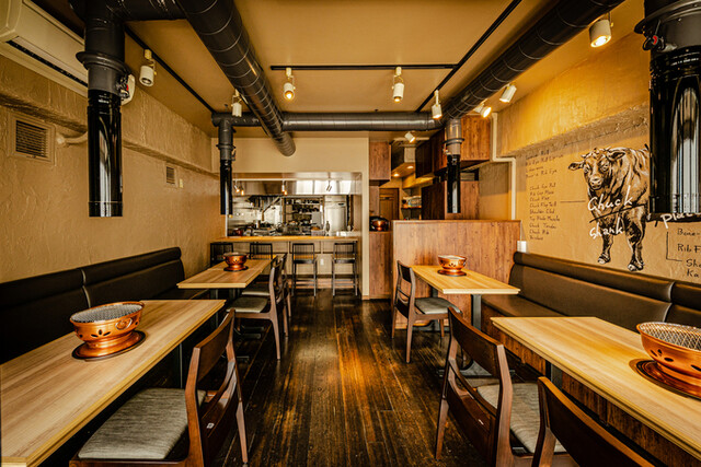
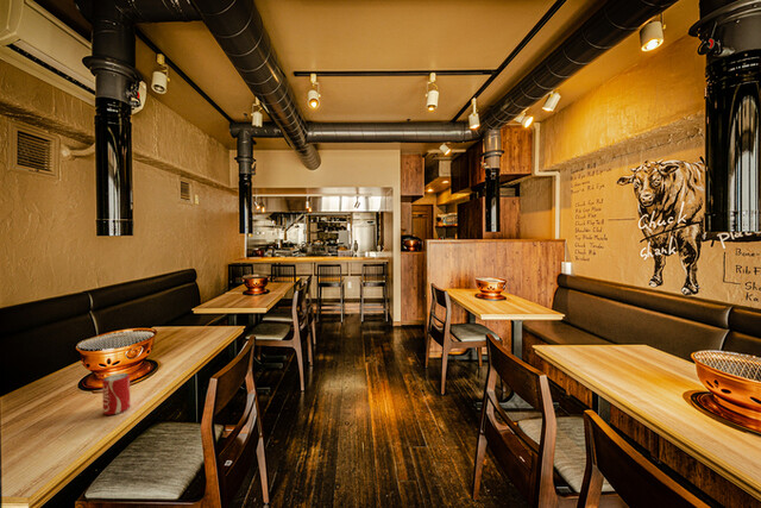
+ beverage can (117, 393)
